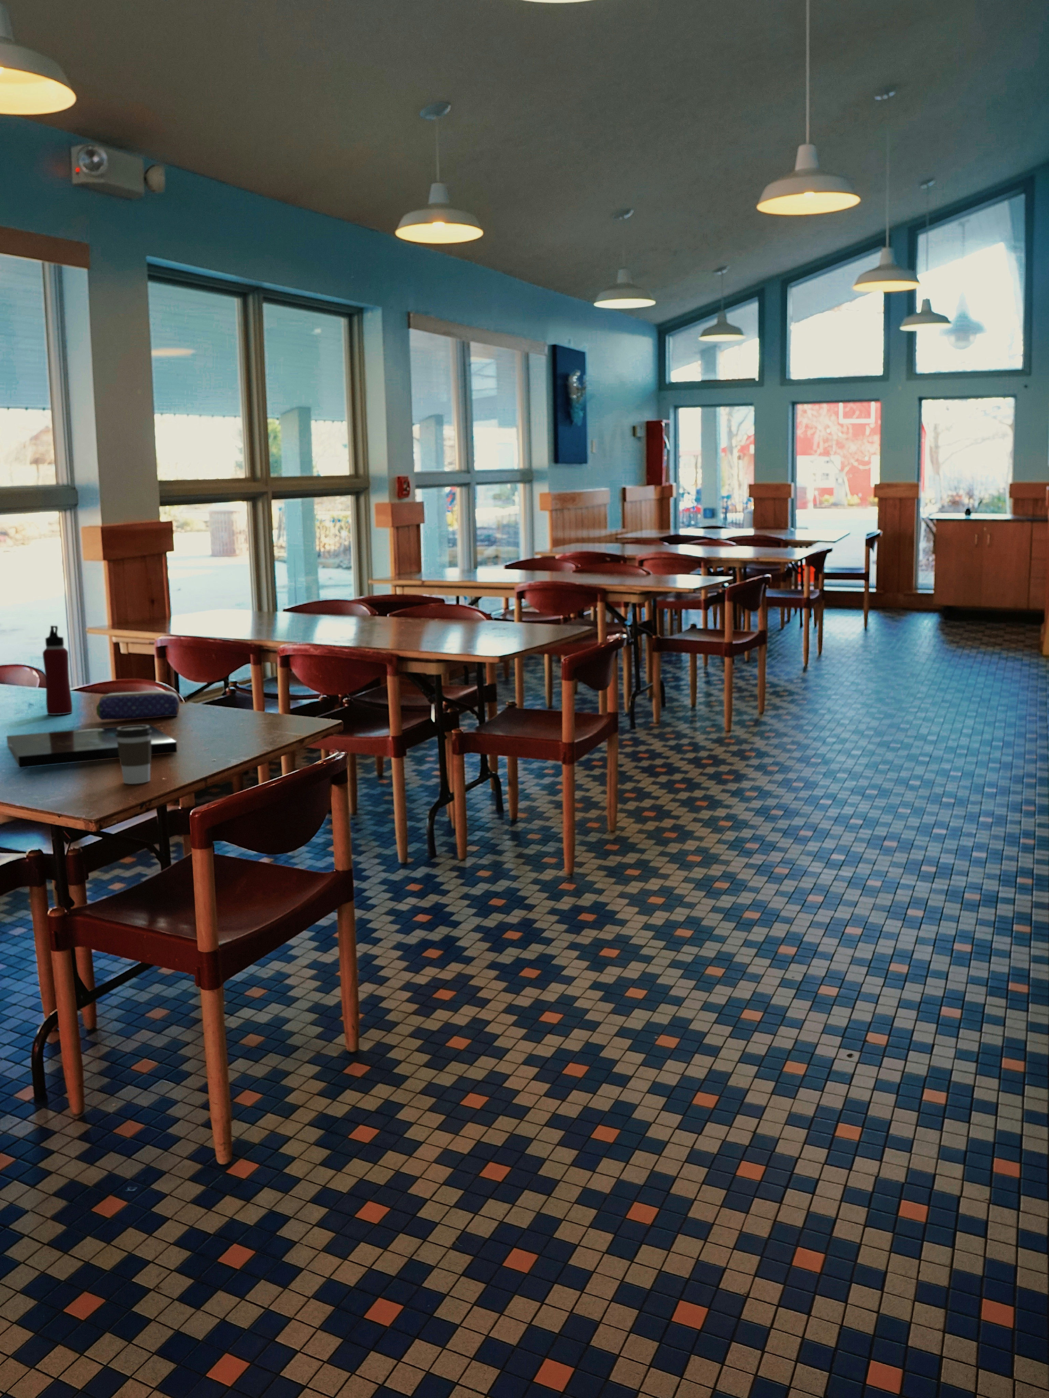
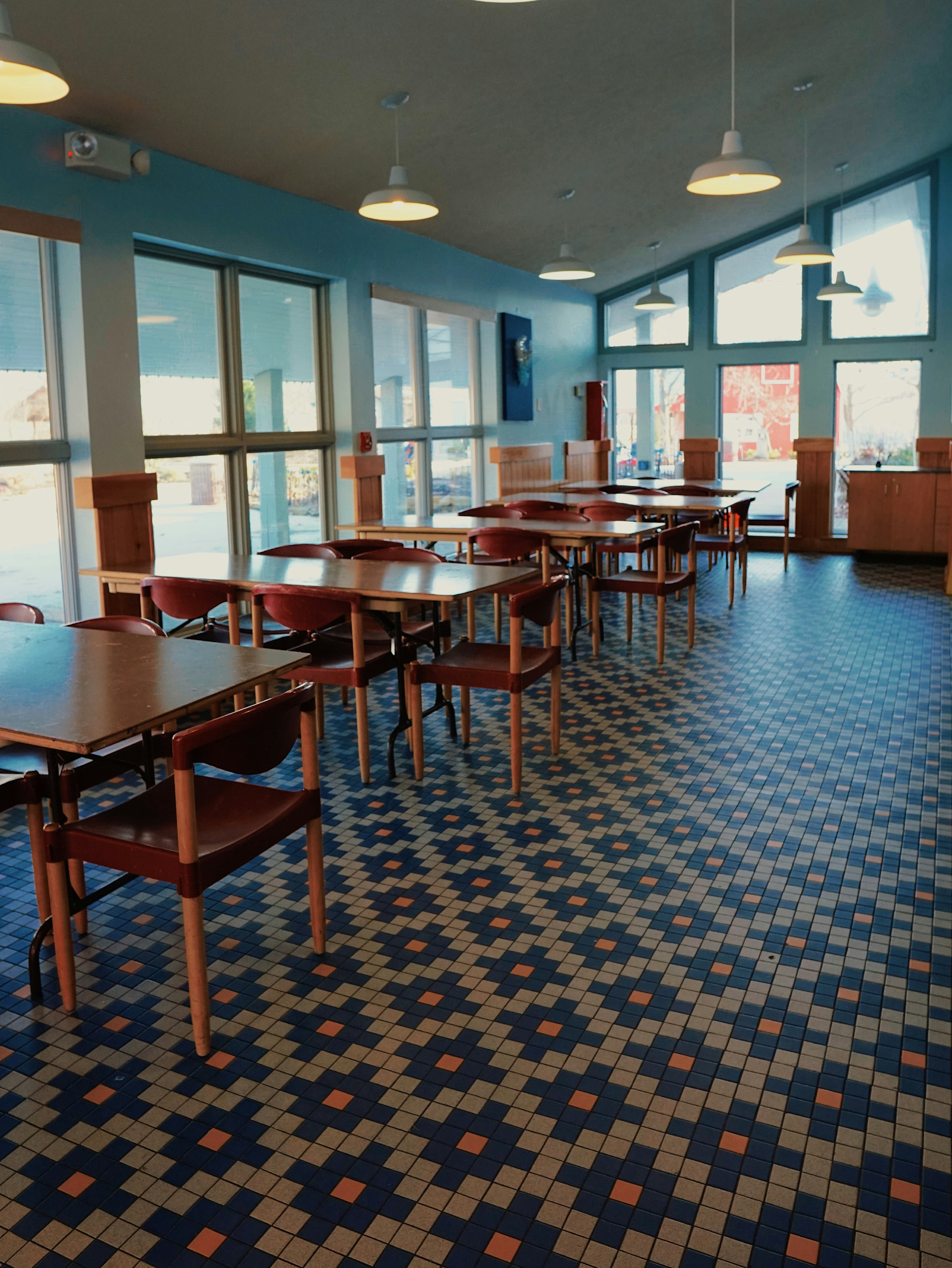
- pencil case (138, 705)
- board game (89, 740)
- water bottle (56, 669)
- coffee cup (136, 754)
